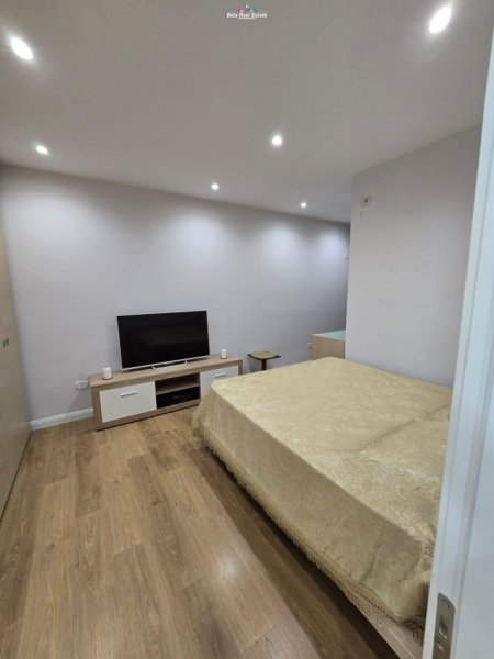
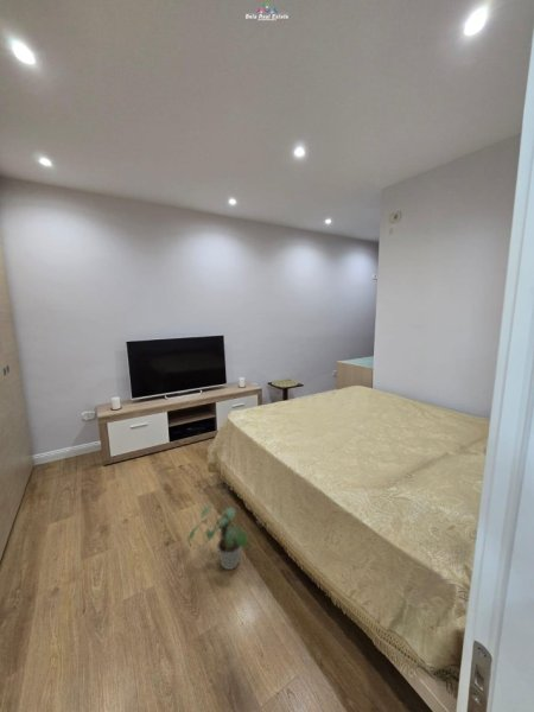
+ potted plant (221, 536)
